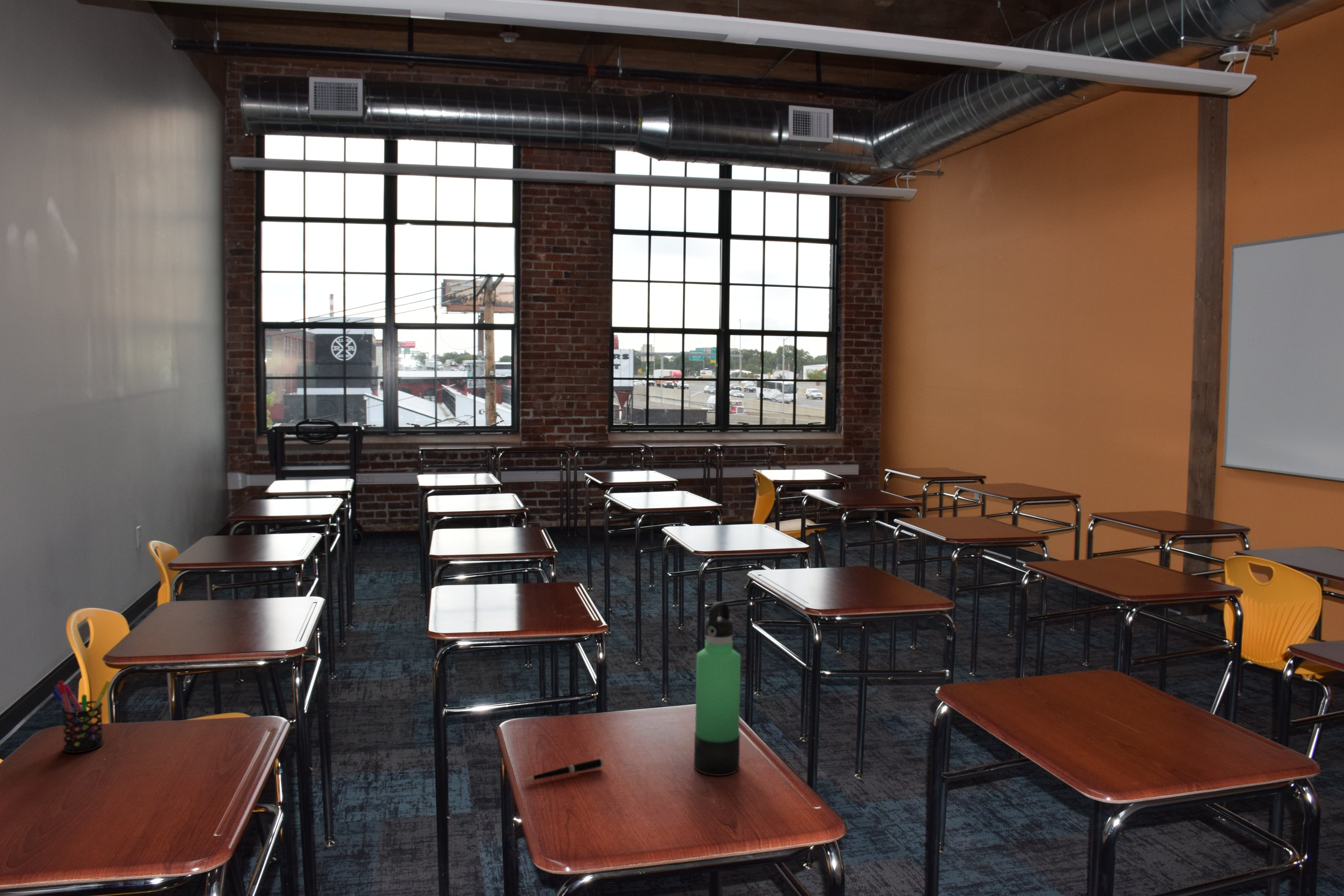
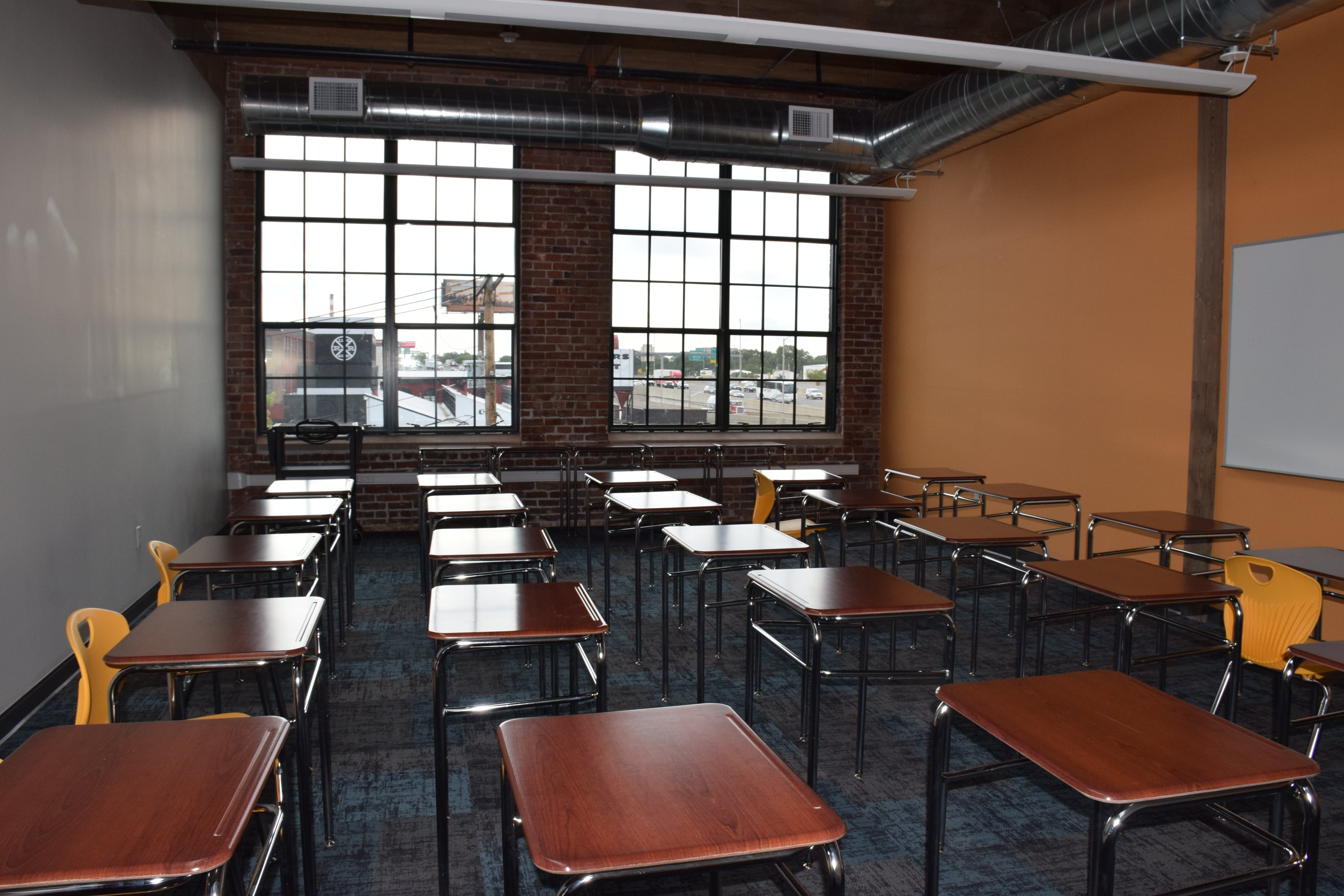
- thermos bottle (718, 685)
- pen (563, 770)
- pen holder (81, 713)
